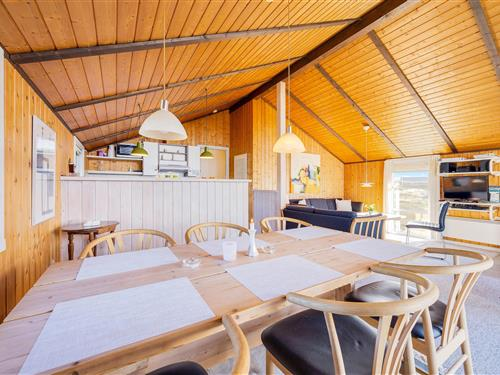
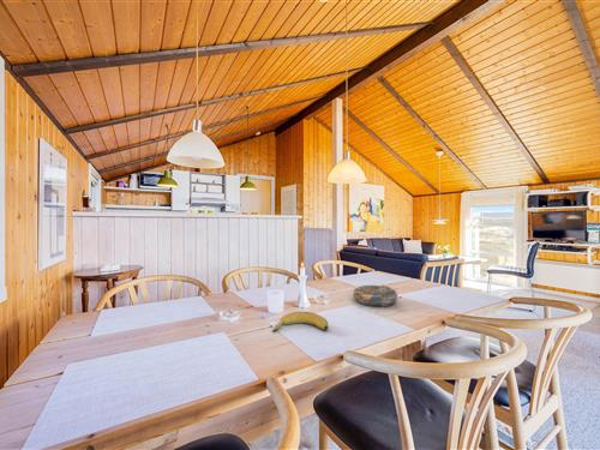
+ decorative bowl (374, 294)
+ banana (298, 322)
